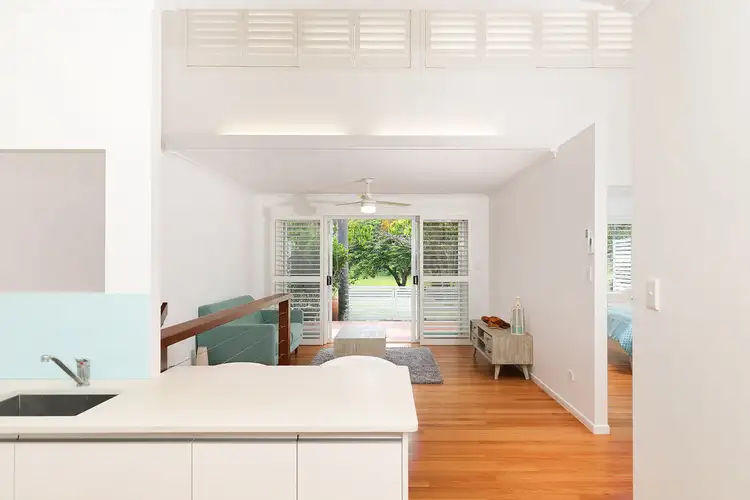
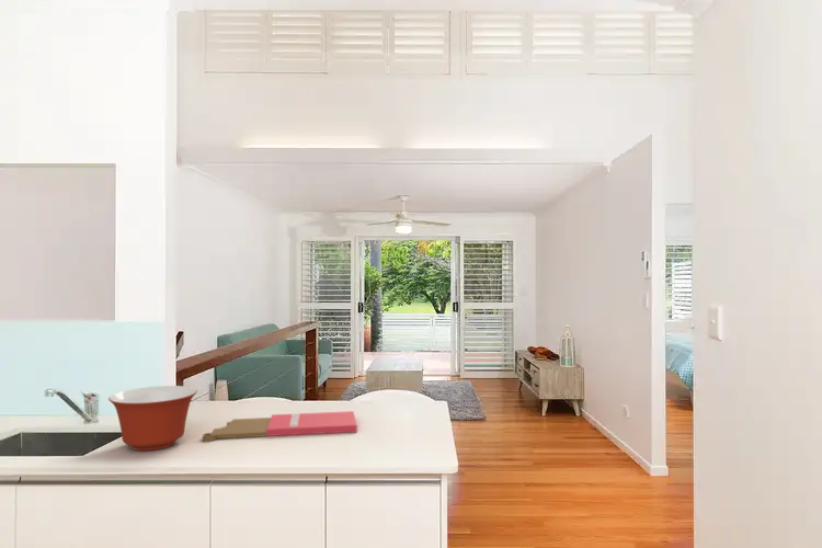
+ cutting board (283, 424)
+ mixing bowl (153, 419)
